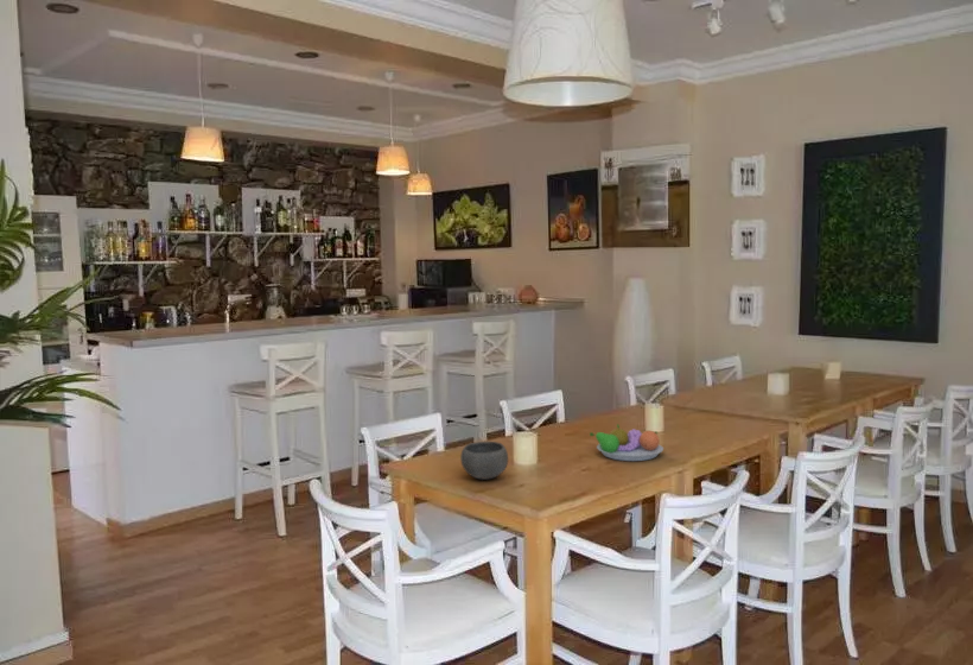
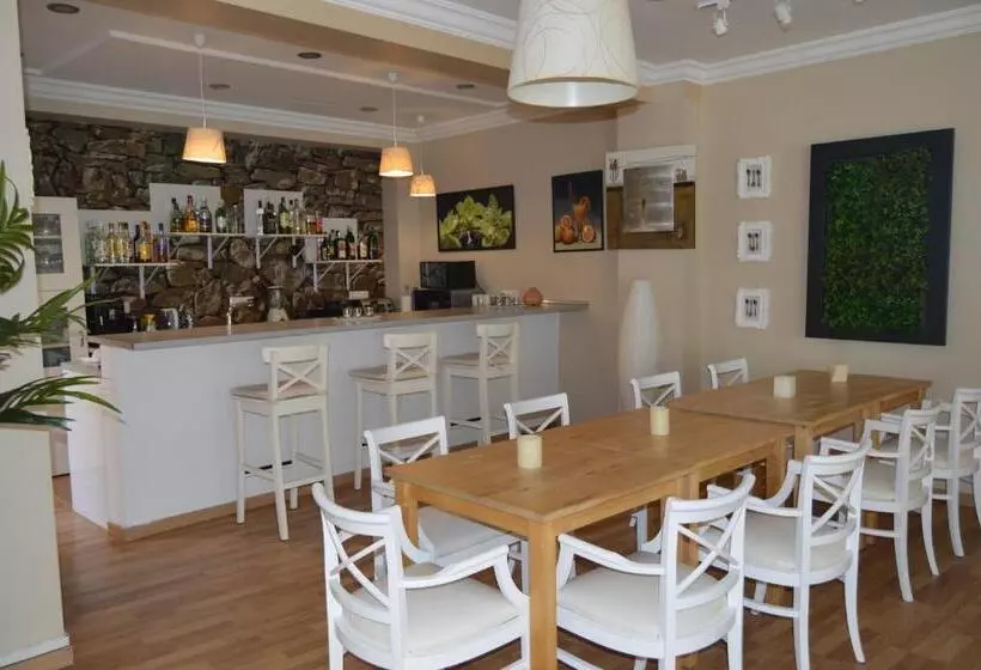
- fruit bowl (627, 441)
- bowl (484, 461)
